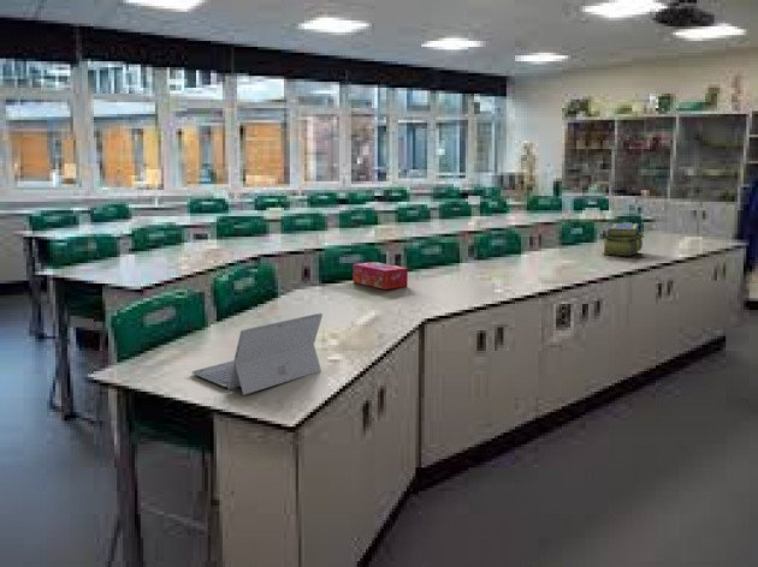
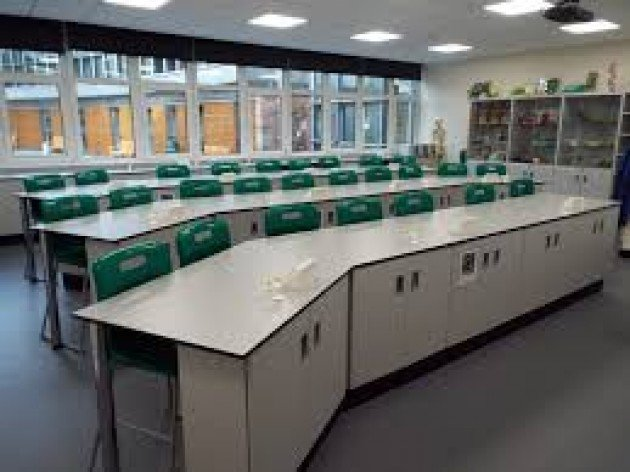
- stack of books (623, 239)
- tissue box (379, 275)
- laptop (255, 342)
